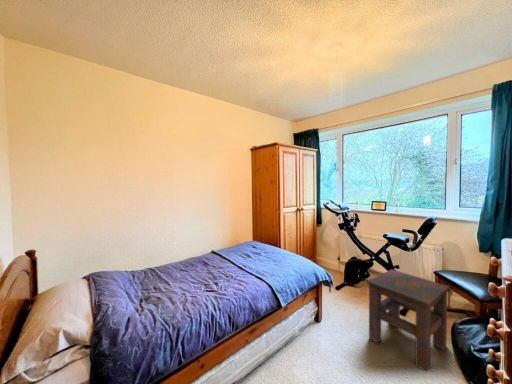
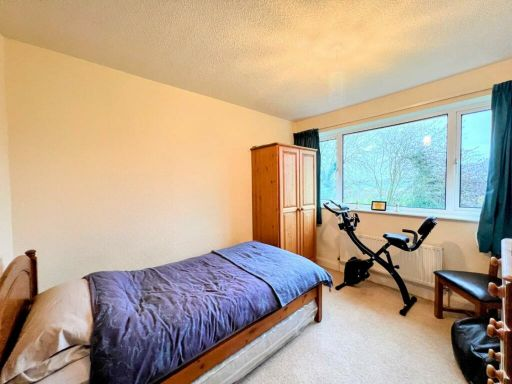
- side table (408, 309)
